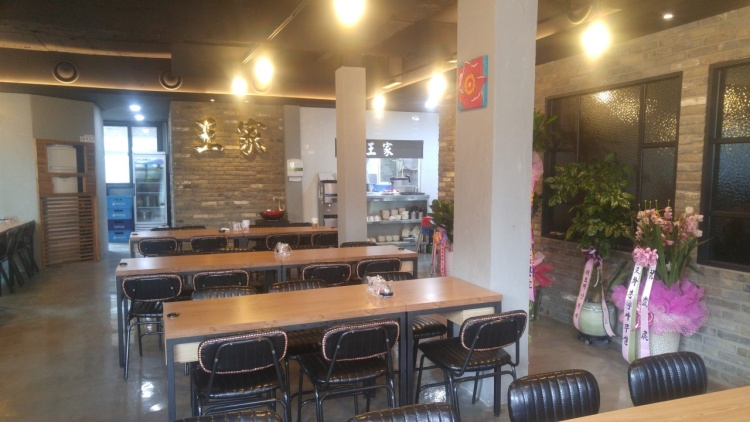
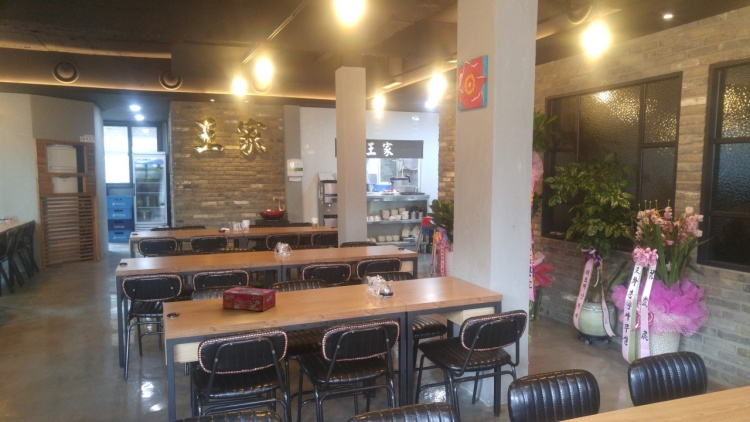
+ tissue box (249, 298)
